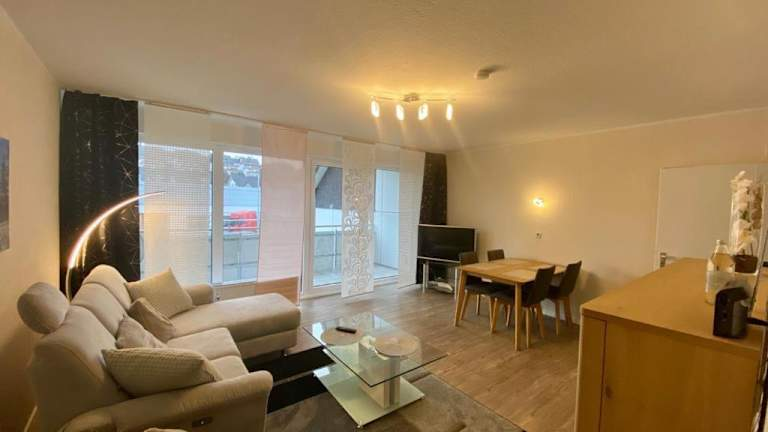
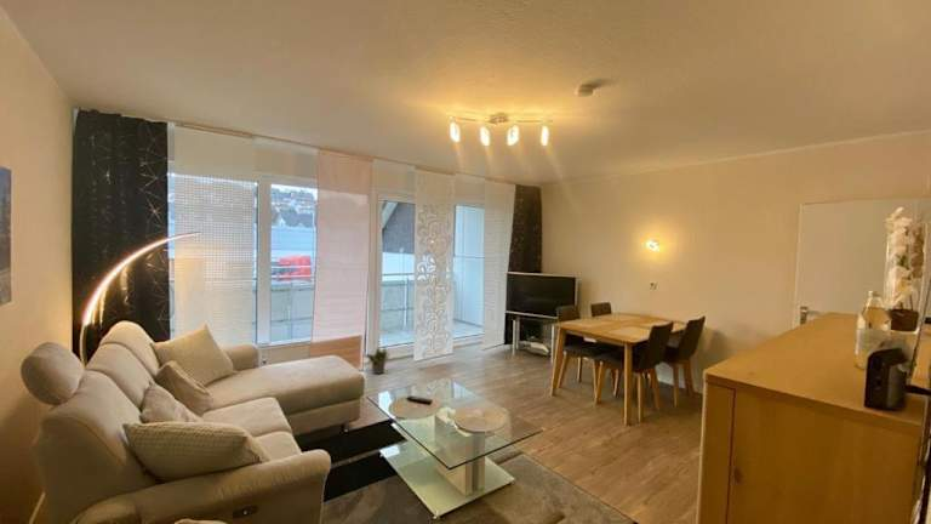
+ potted plant (375, 359)
